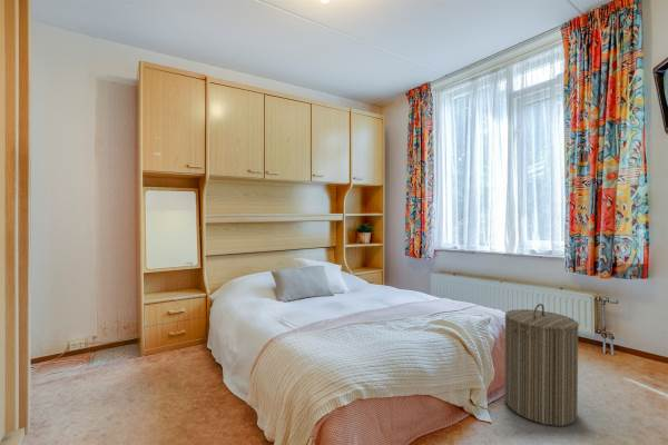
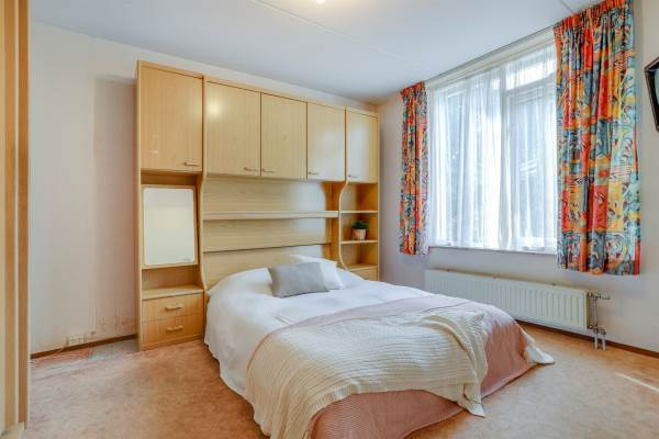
- laundry hamper (539, 355)
